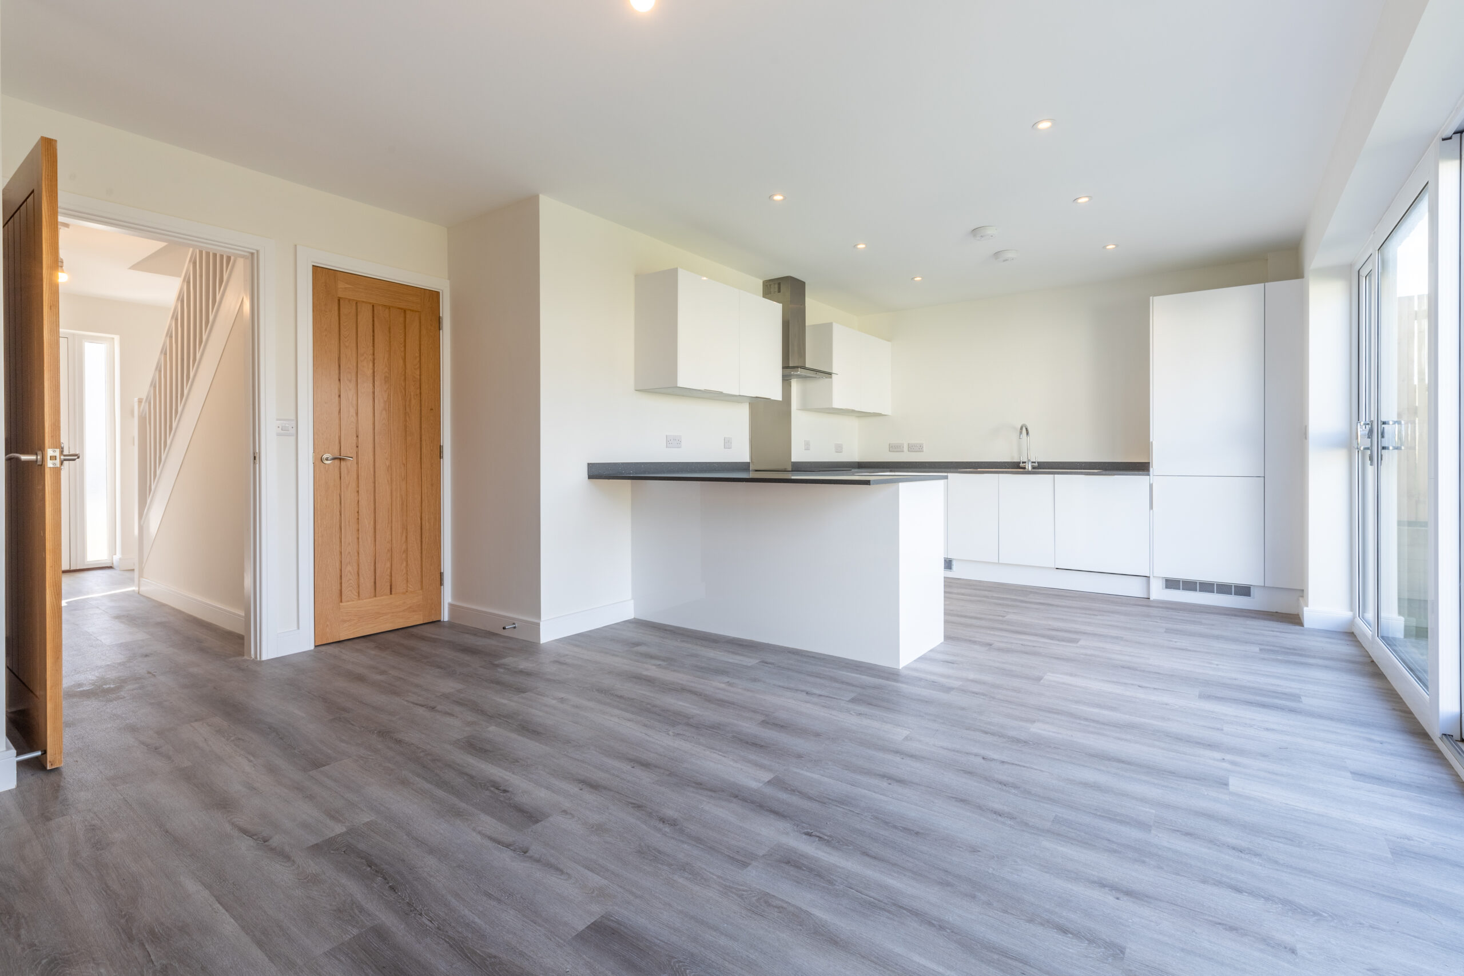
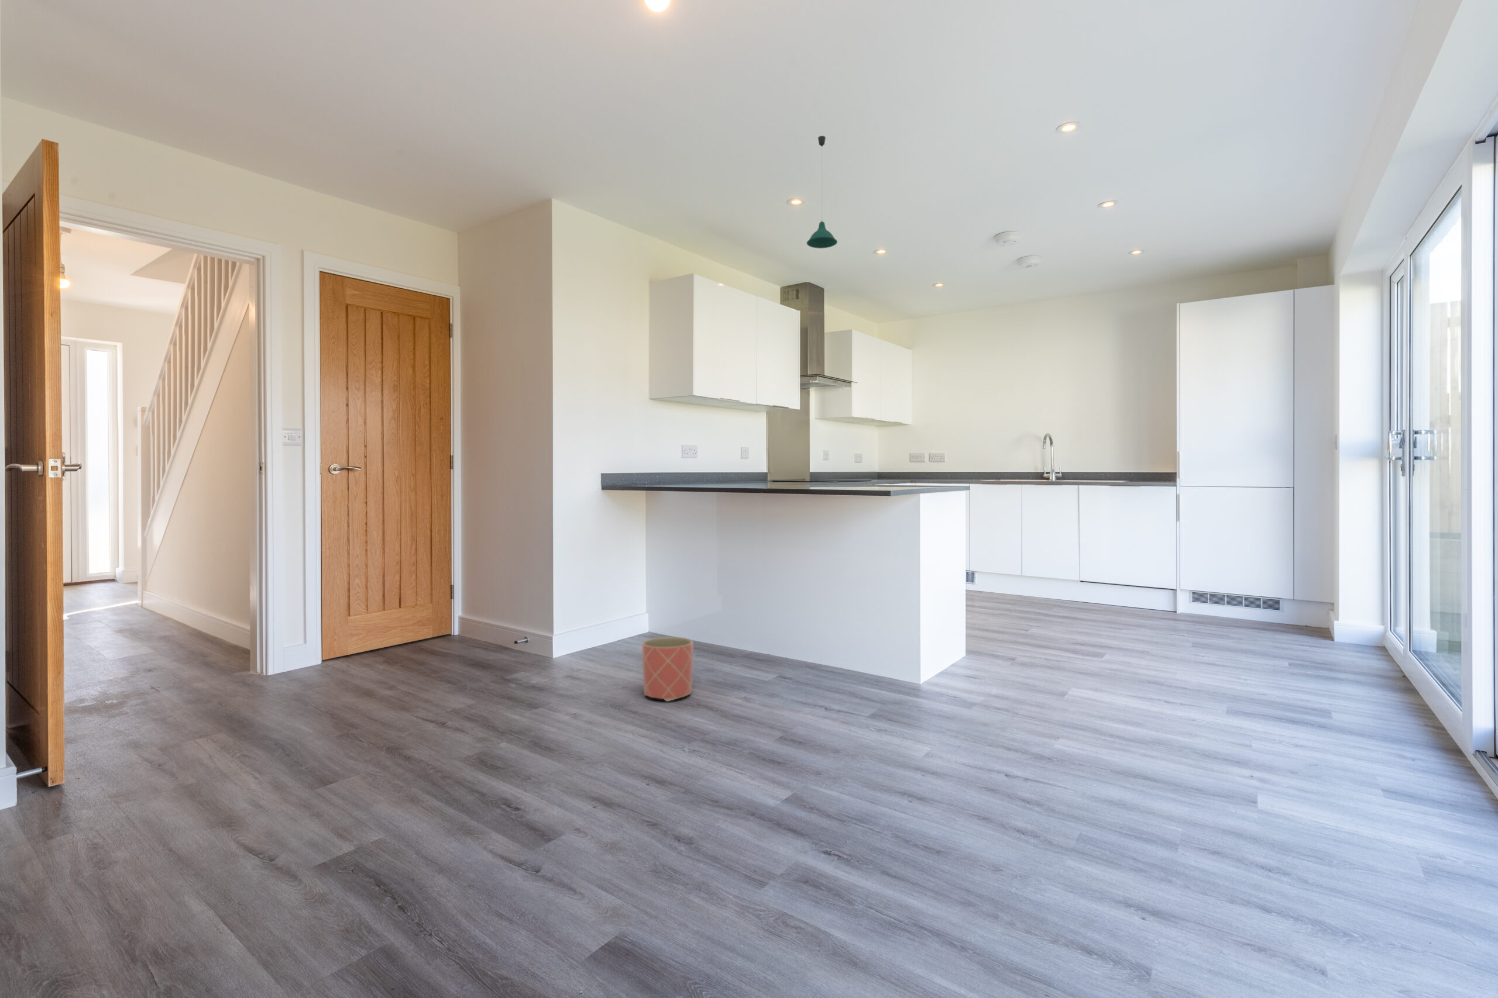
+ pendant light (821, 190)
+ planter (668, 668)
